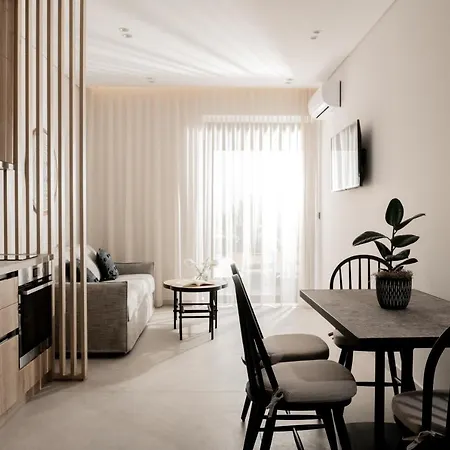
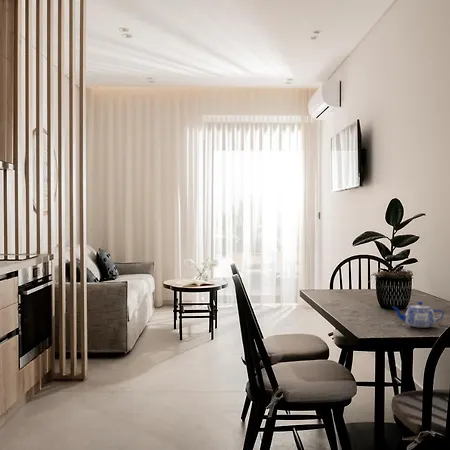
+ teapot (417, 313)
